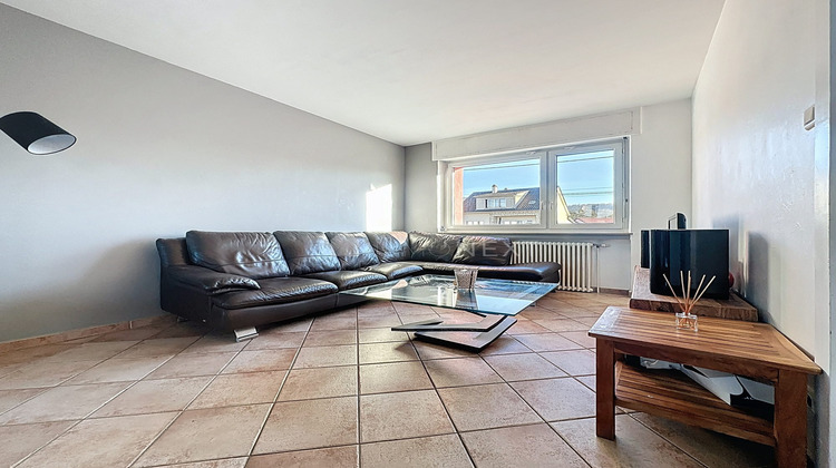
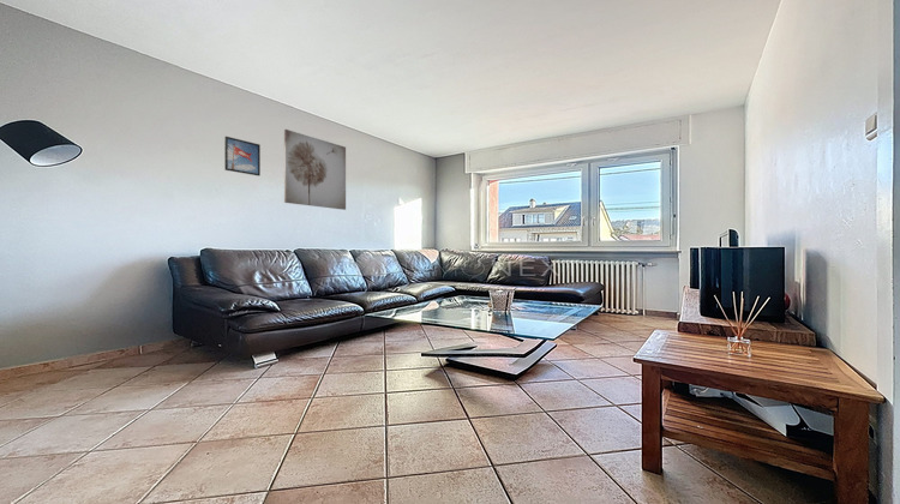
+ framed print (242, 156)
+ wall art (317, 172)
